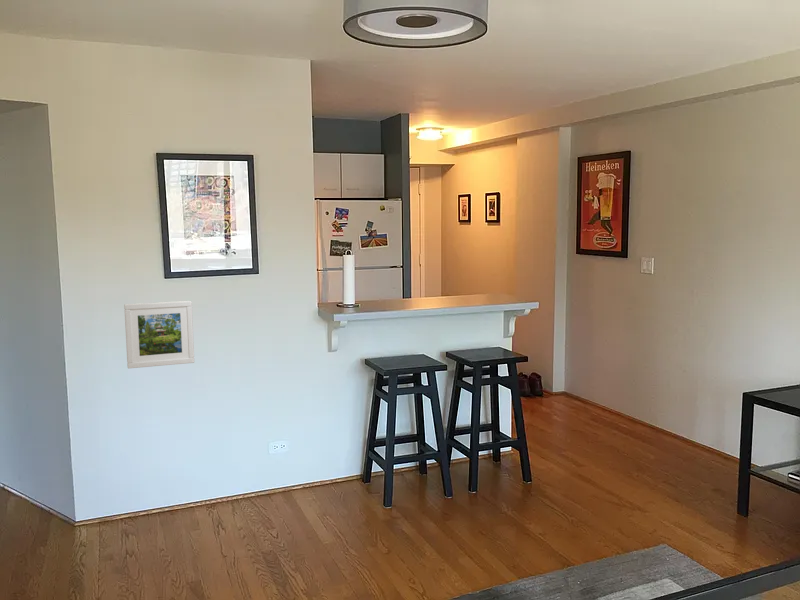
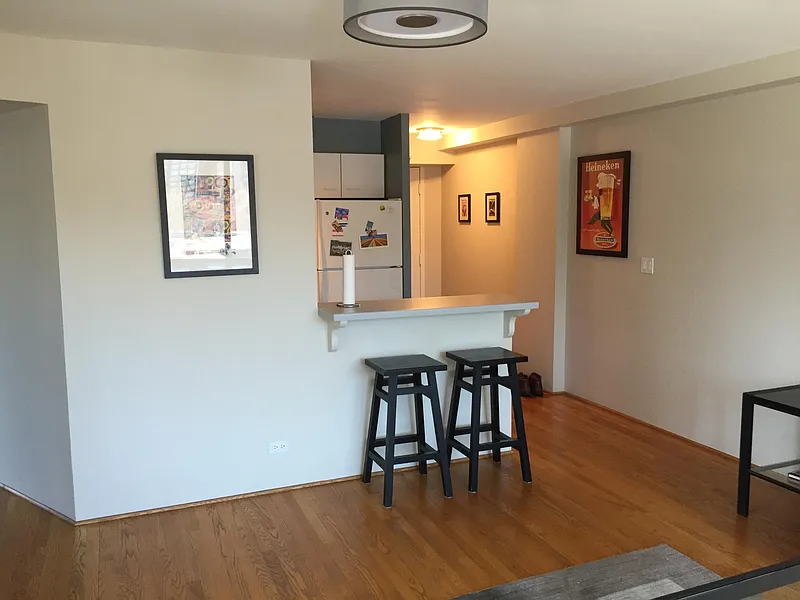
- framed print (160, 334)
